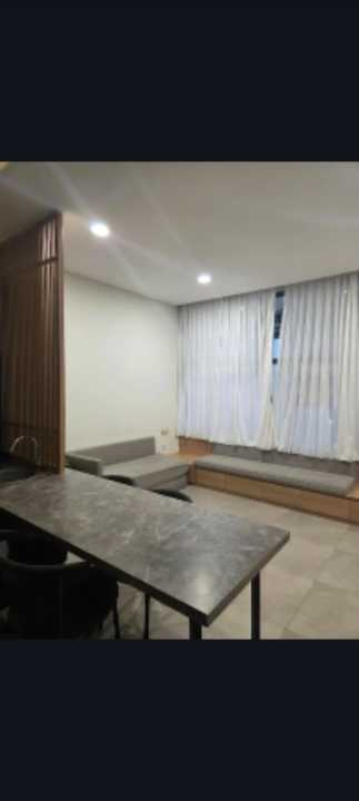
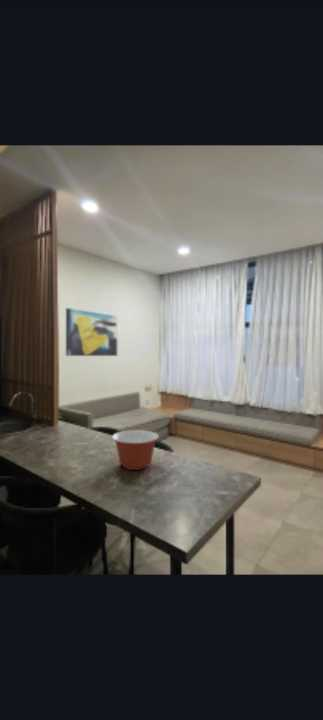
+ mixing bowl (135, 450)
+ wall art (93, 334)
